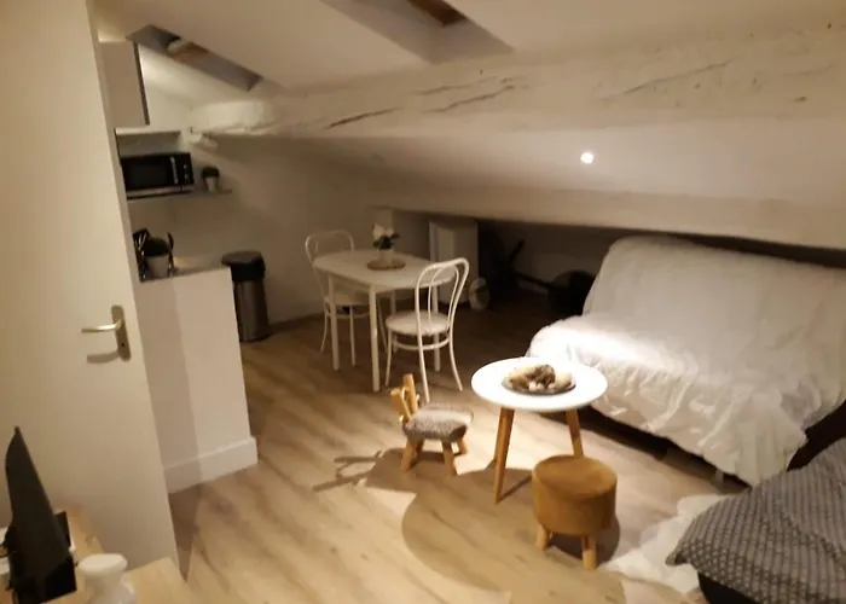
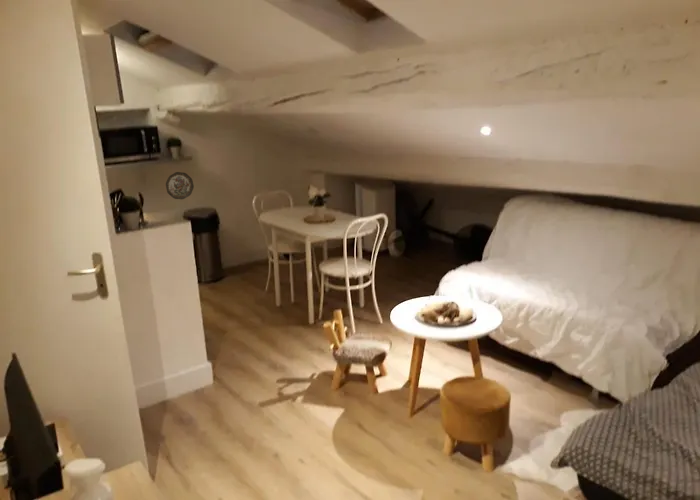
+ decorative plate (179, 185)
